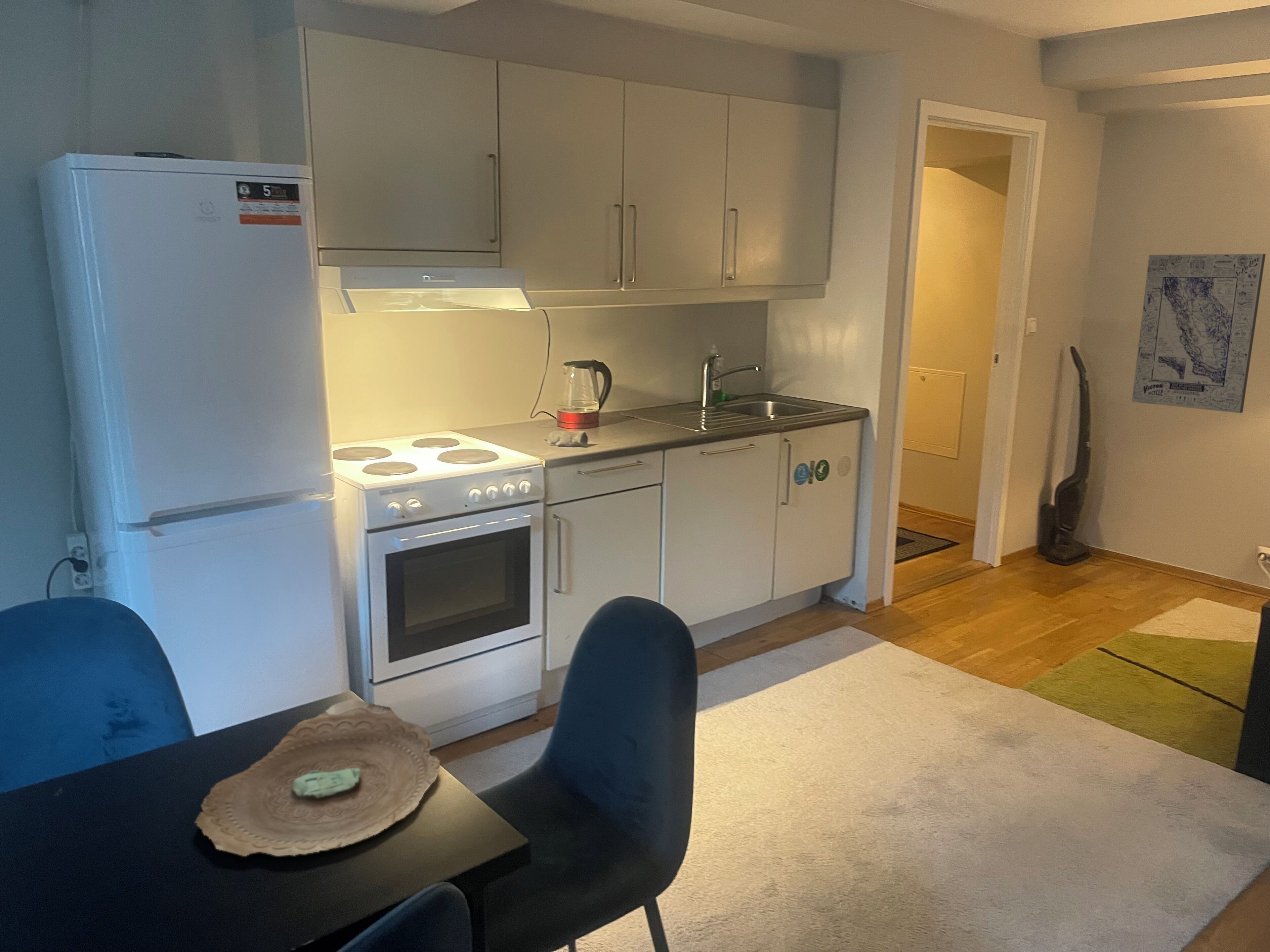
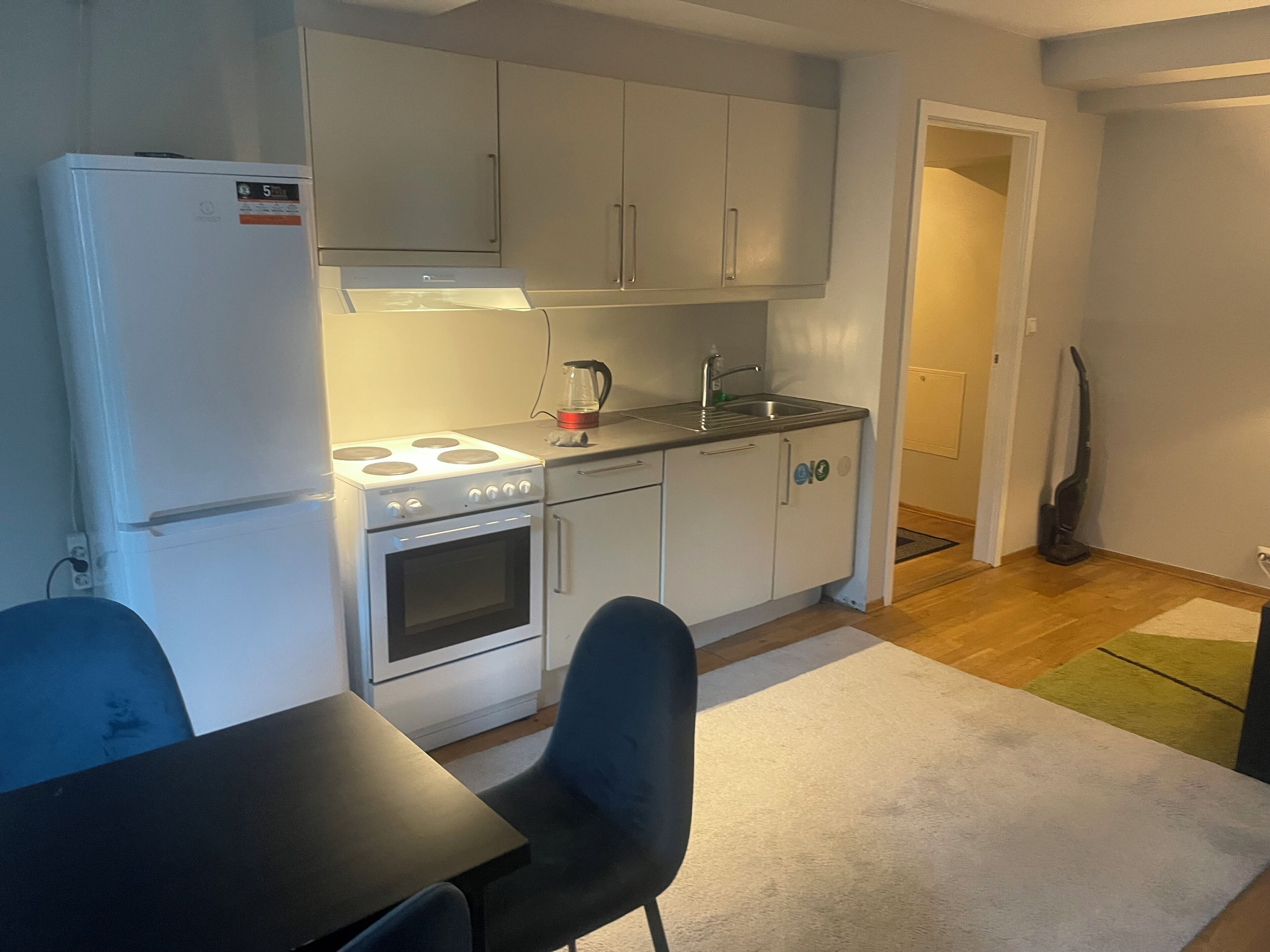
- decorative bowl (326, 773)
- wall art (1195, 332)
